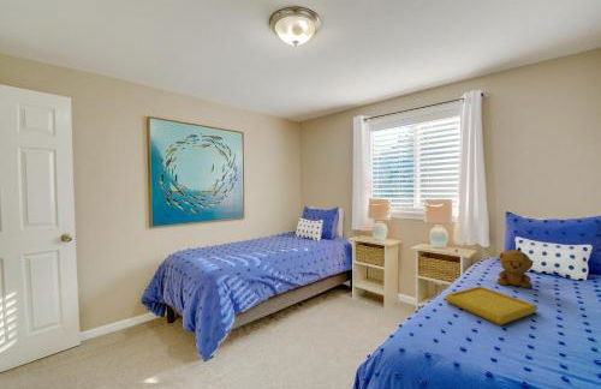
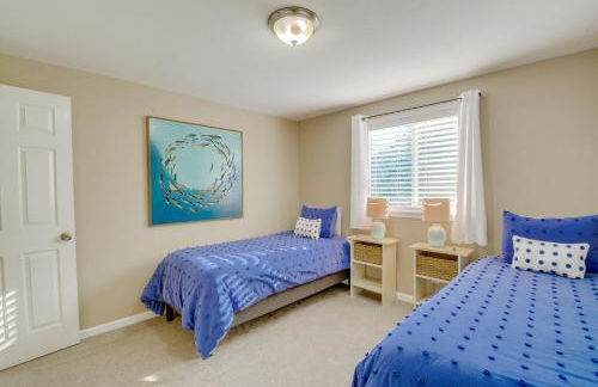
- stuffed bear (514, 265)
- serving tray (488, 303)
